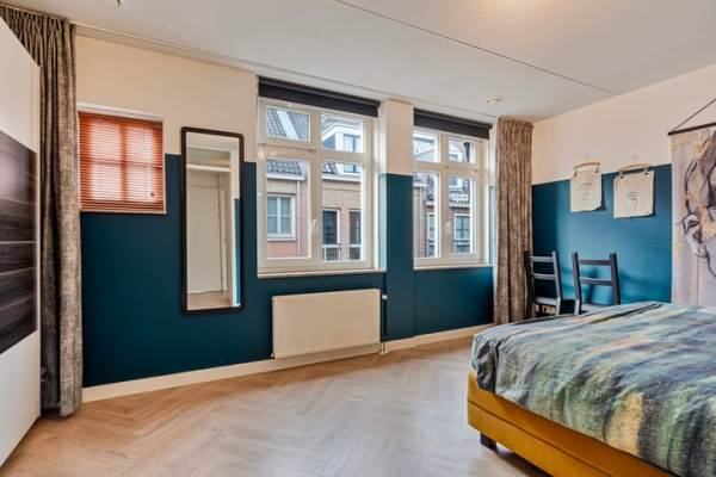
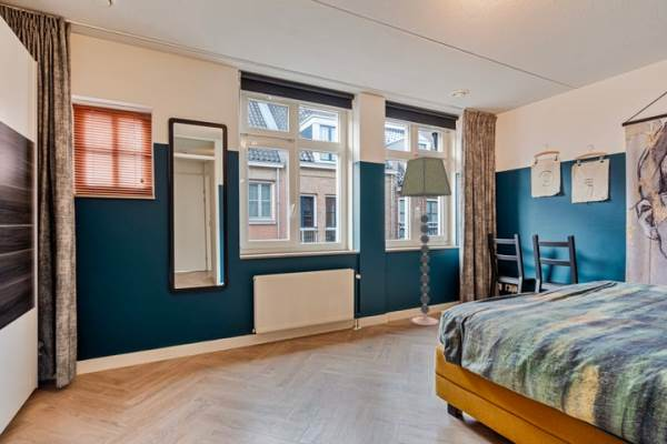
+ floor lamp (425, 240)
